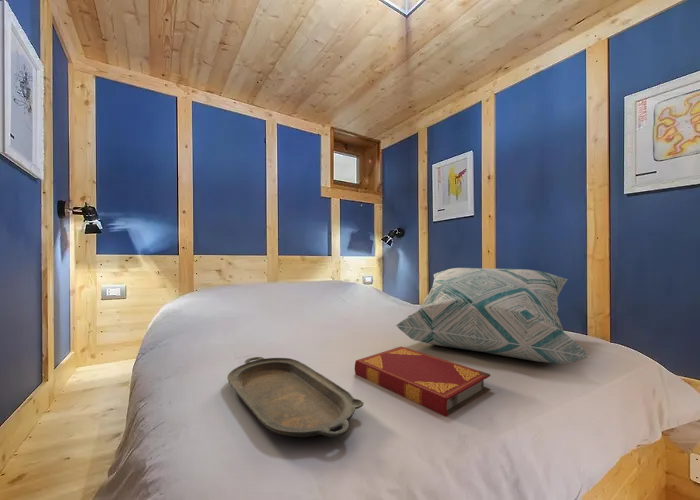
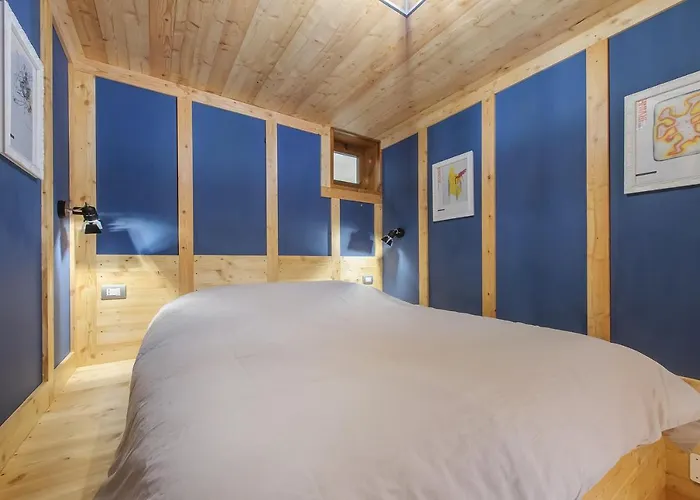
- hardback book (418, 374)
- decorative pillow (487, 306)
- serving tray (285, 391)
